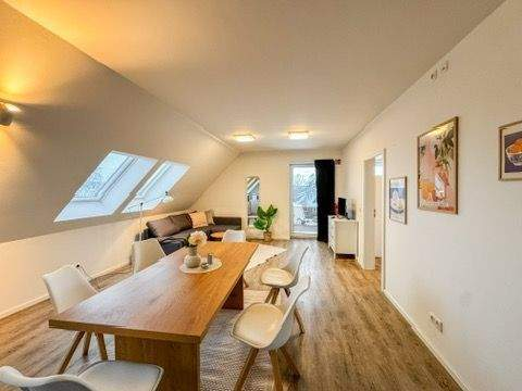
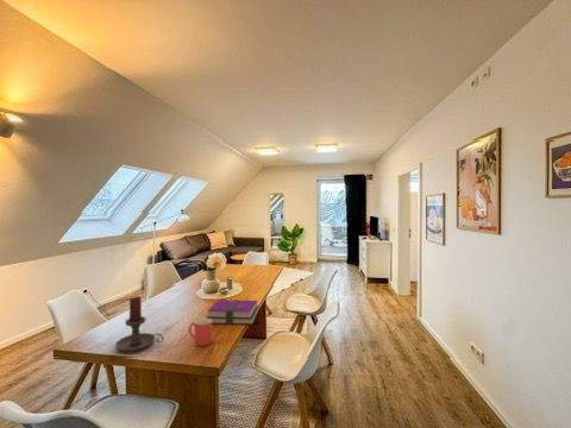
+ candle holder (140, 320)
+ hardback book (233, 310)
+ mug (200, 332)
